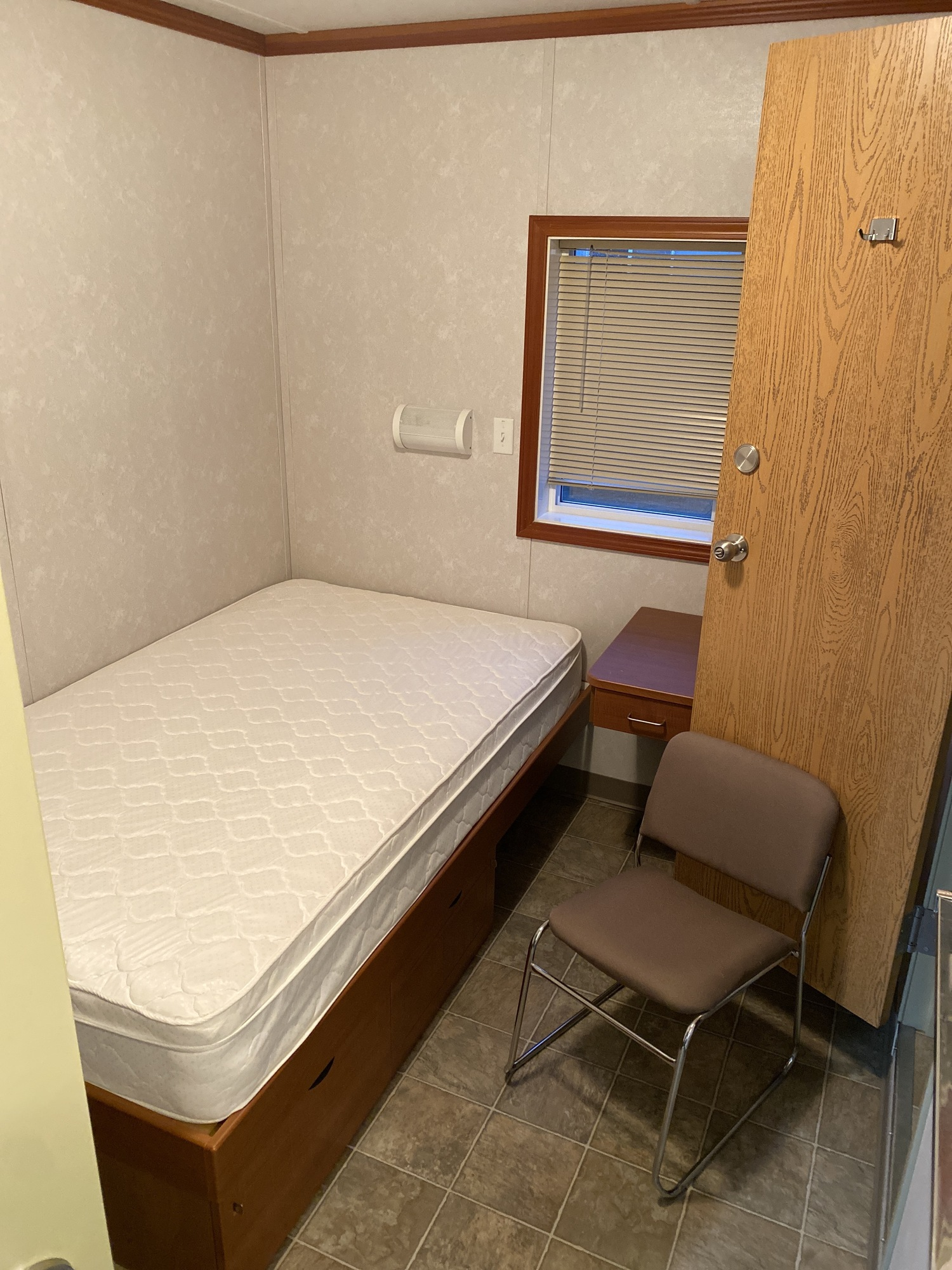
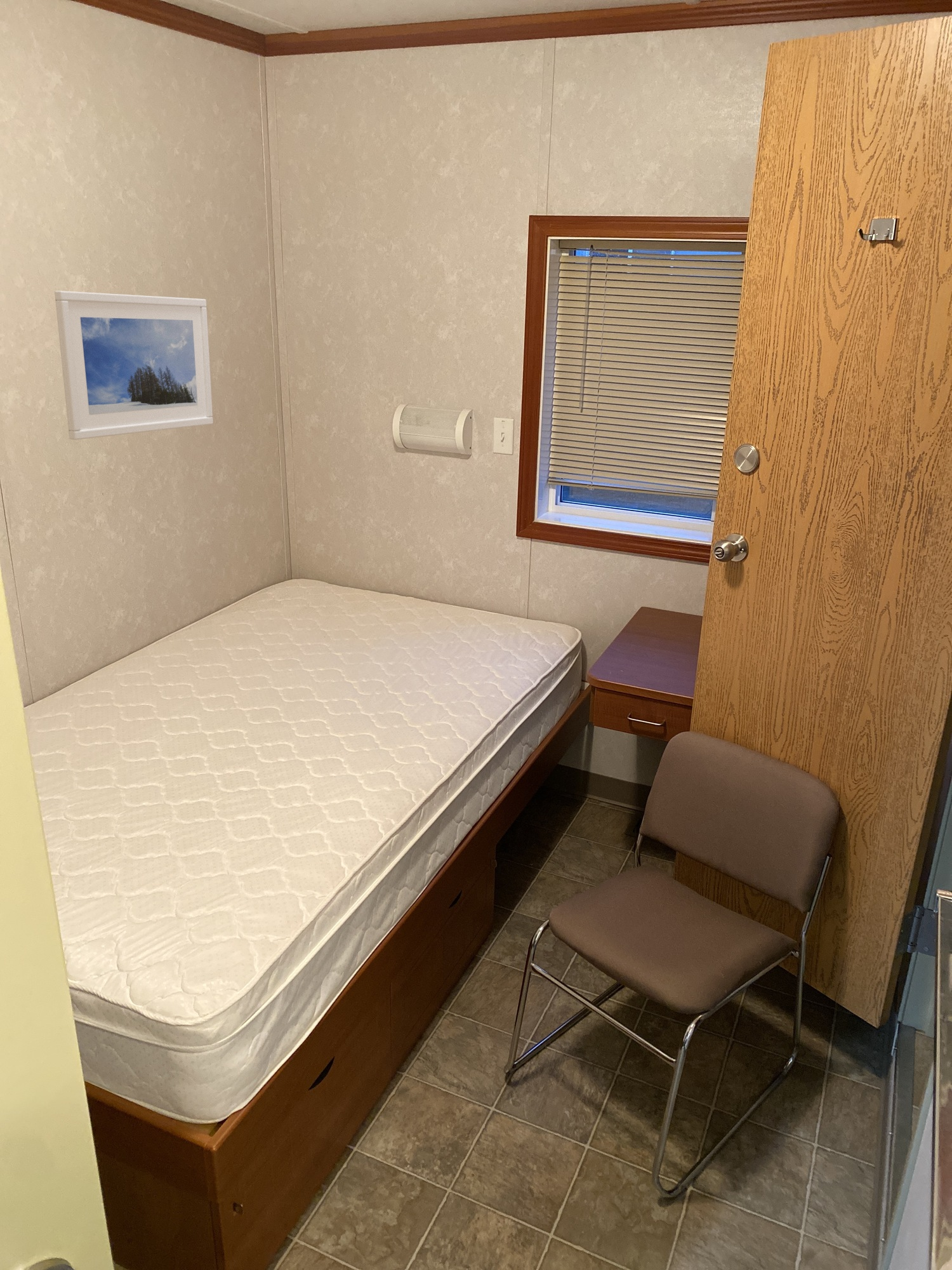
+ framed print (142, 364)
